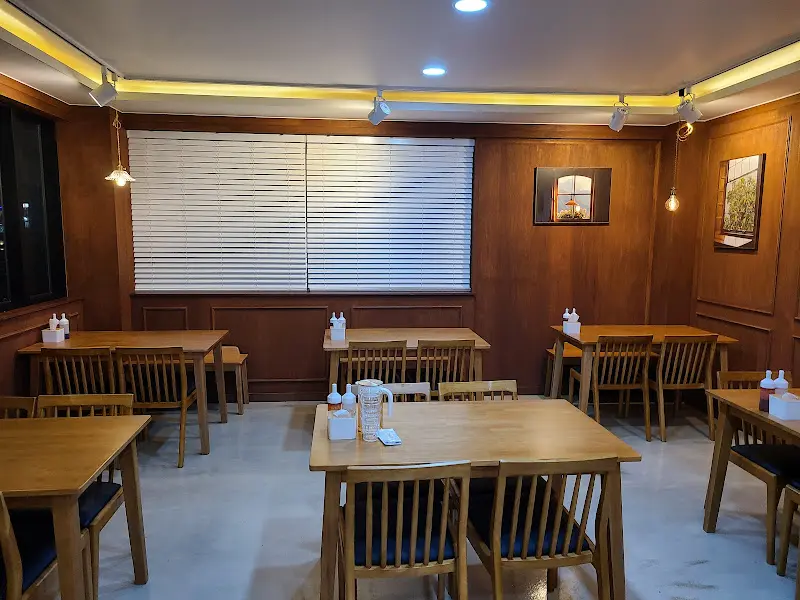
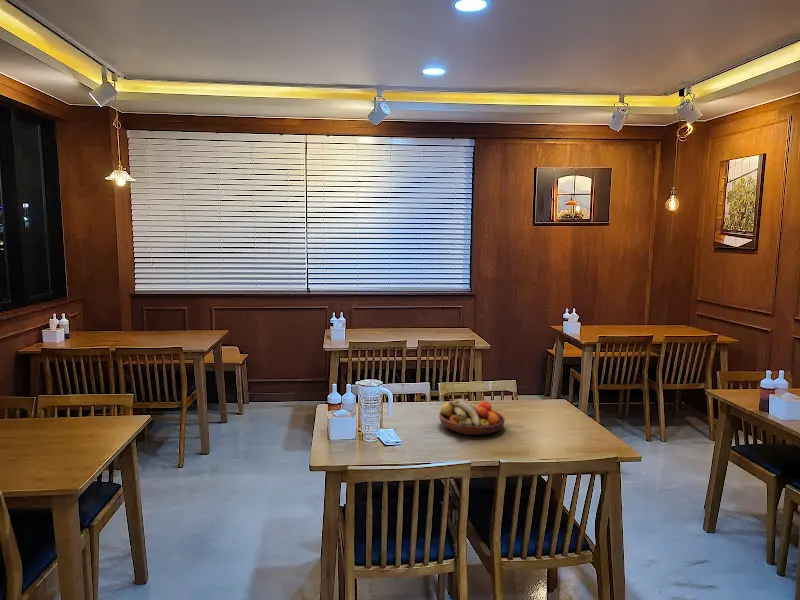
+ fruit bowl (471, 413)
